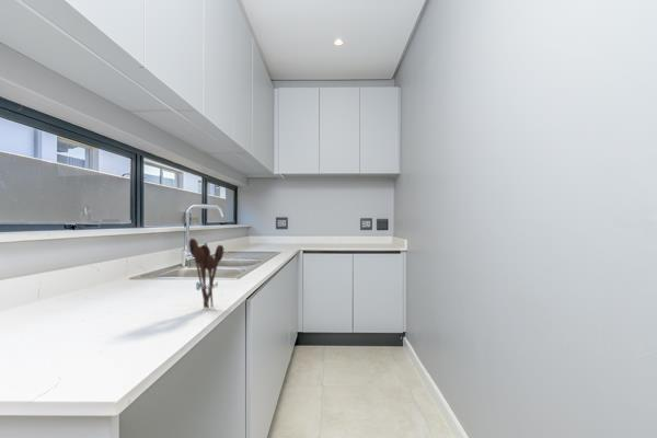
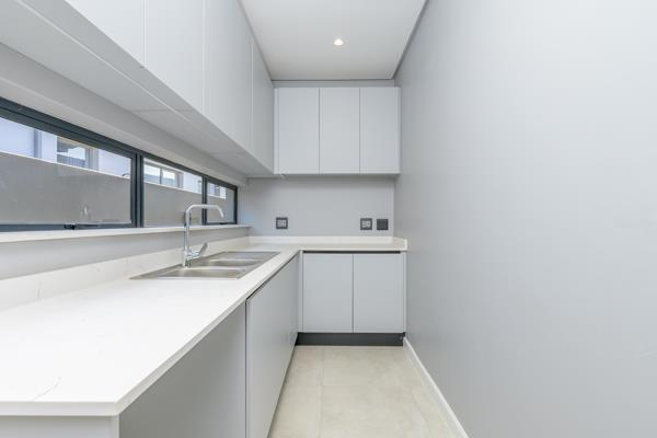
- utensil holder (205, 273)
